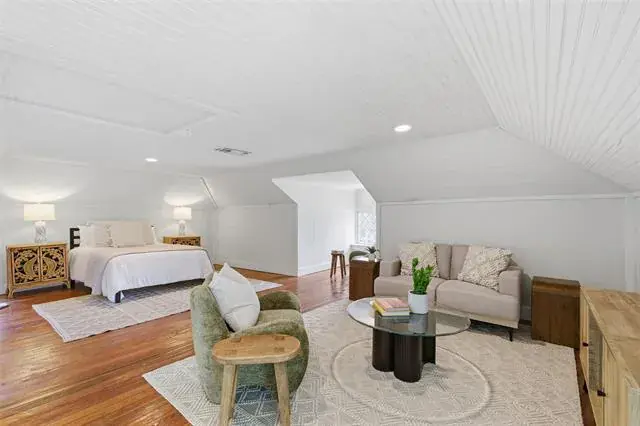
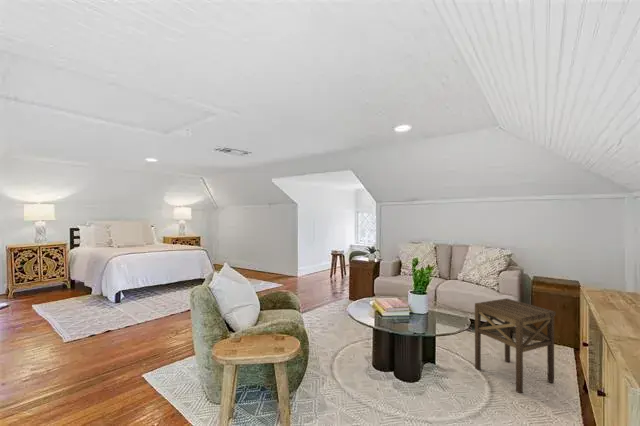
+ side table (513, 341)
